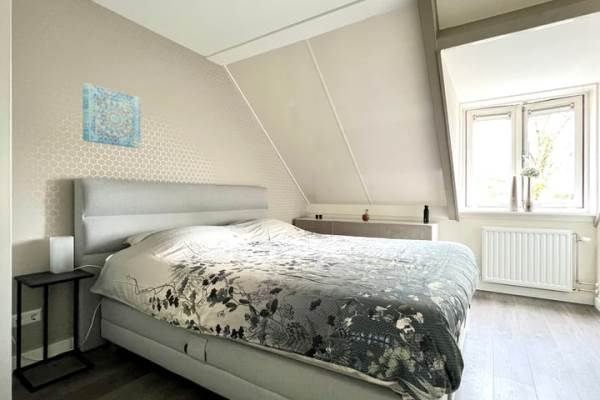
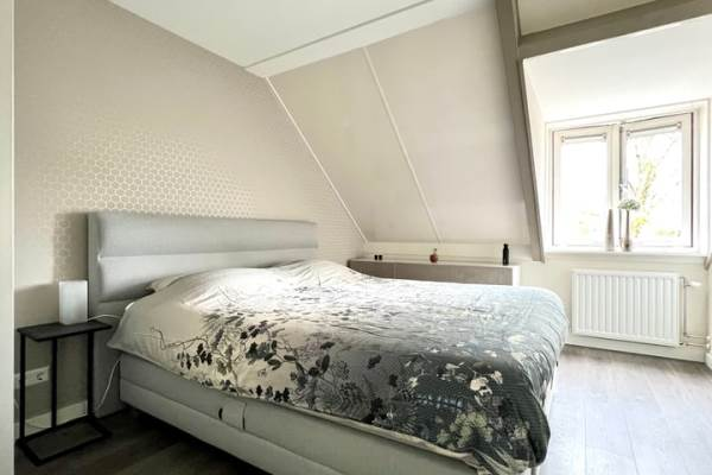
- wall art (113, 117)
